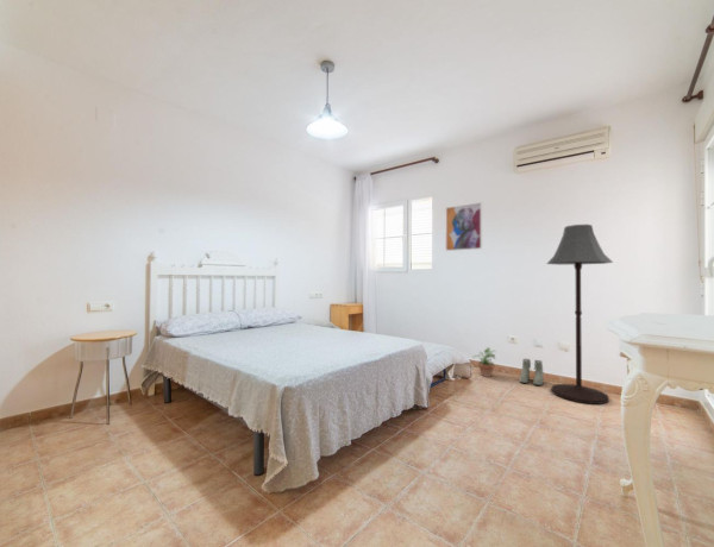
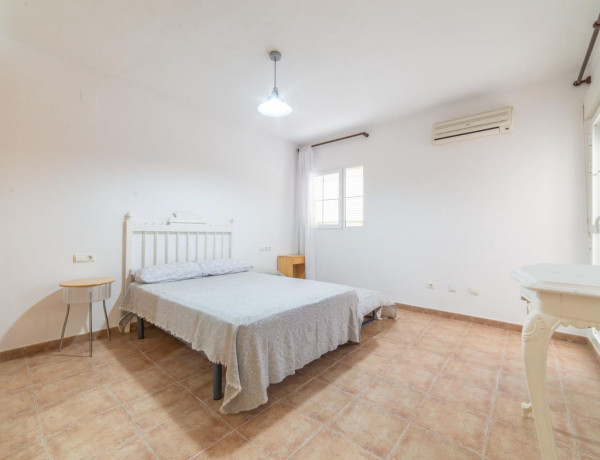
- boots (528, 371)
- floor lamp (578, 309)
- potted plant (484, 360)
- wall art (463, 227)
